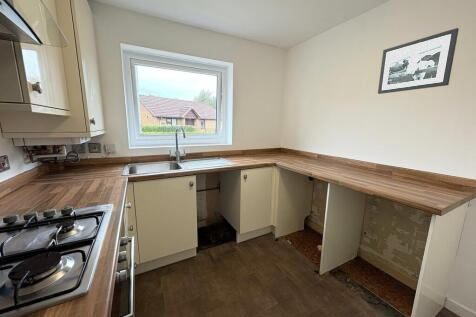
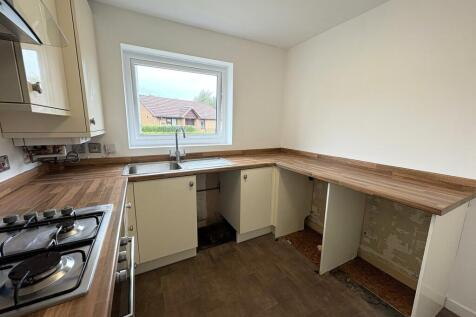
- picture frame (412, 65)
